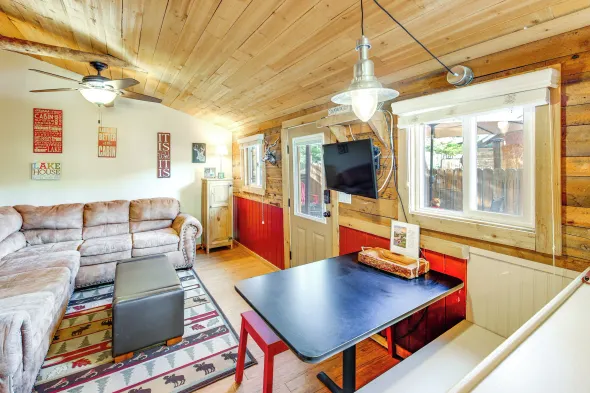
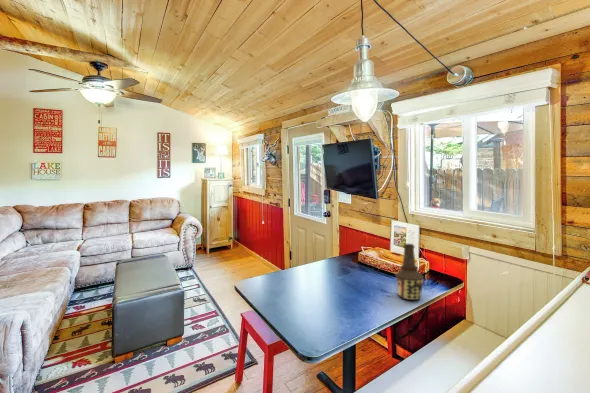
+ bottle (409, 270)
